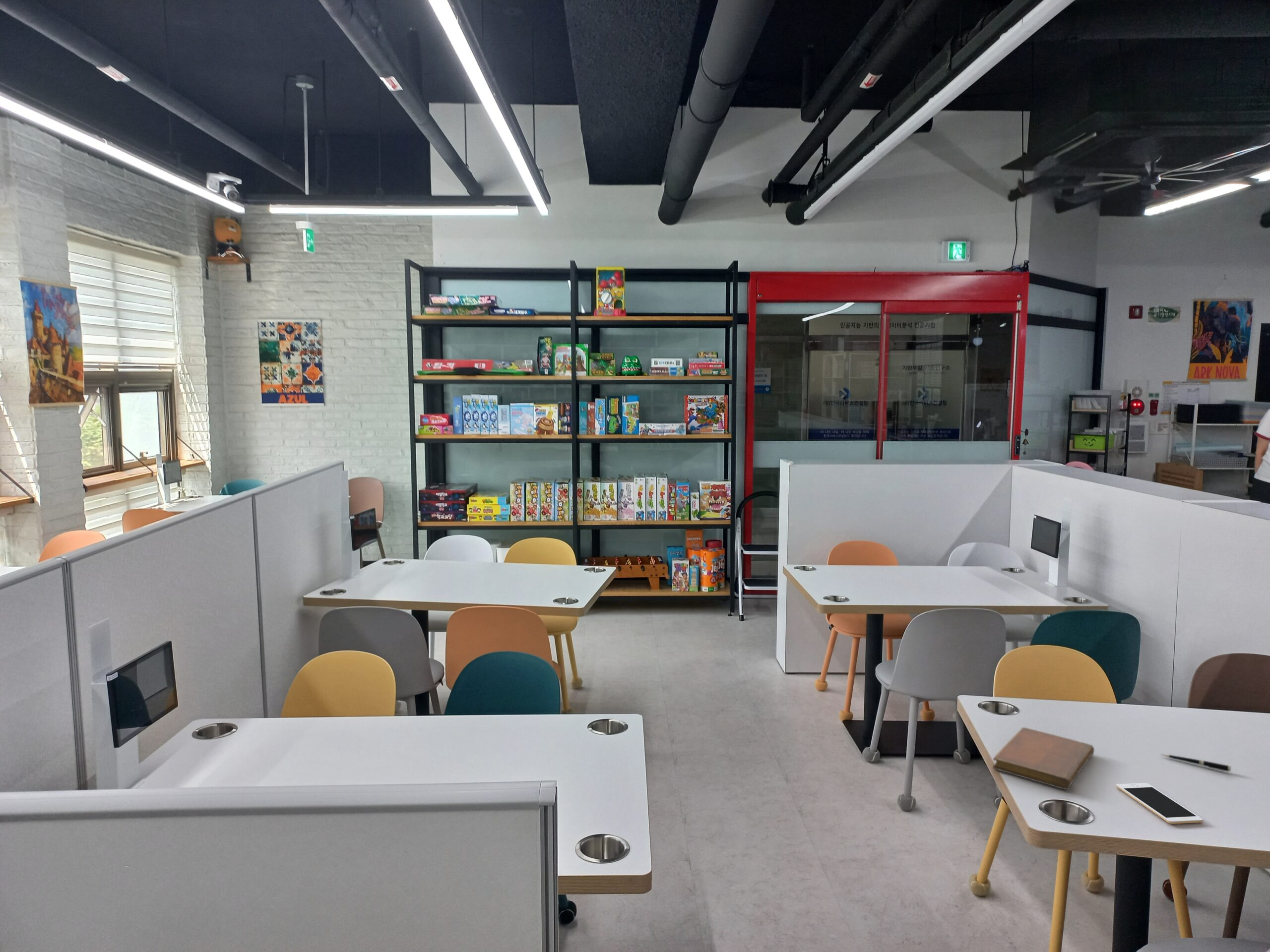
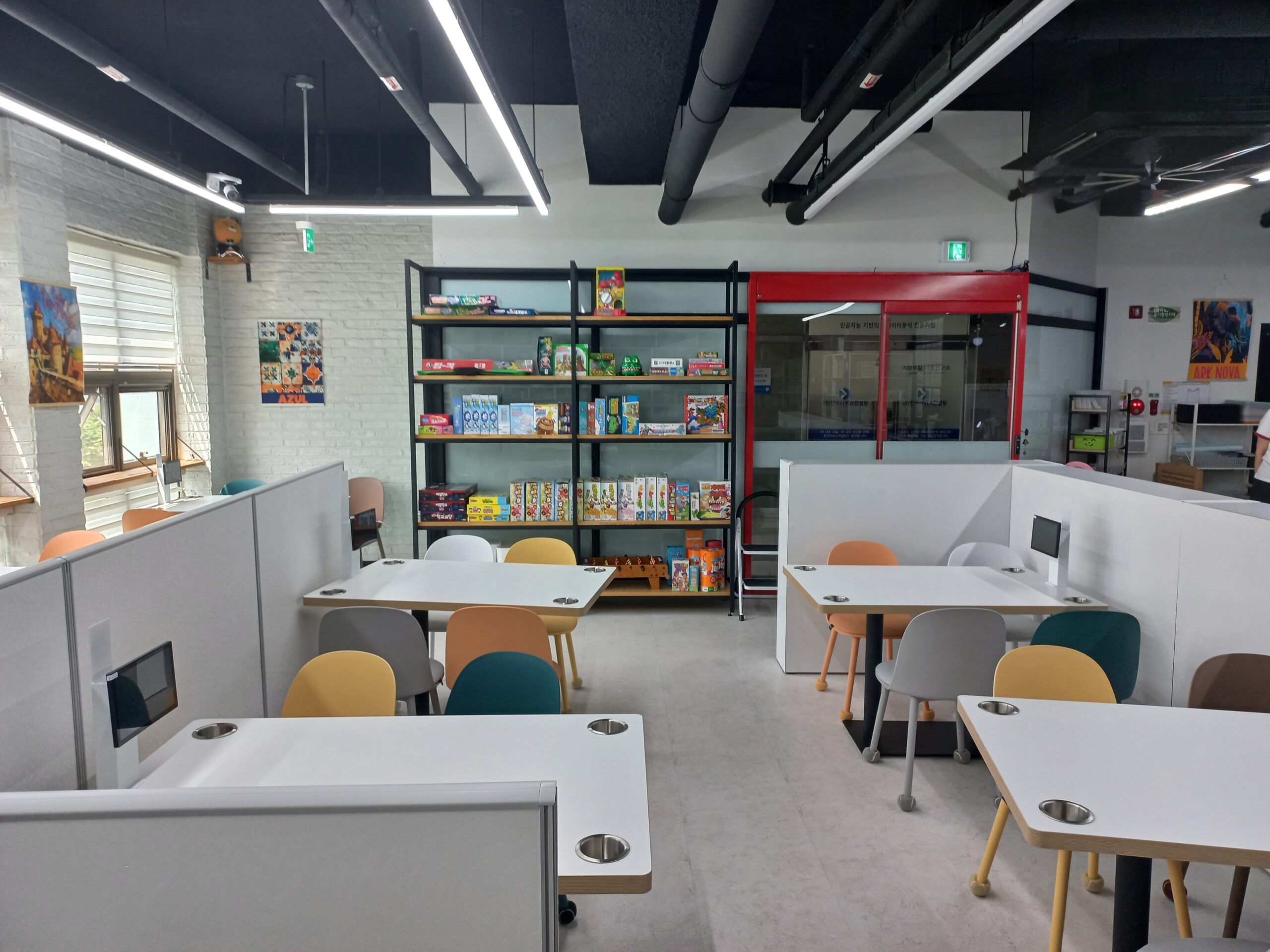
- cell phone (1157, 802)
- notebook (1044, 756)
- pen (1195, 761)
